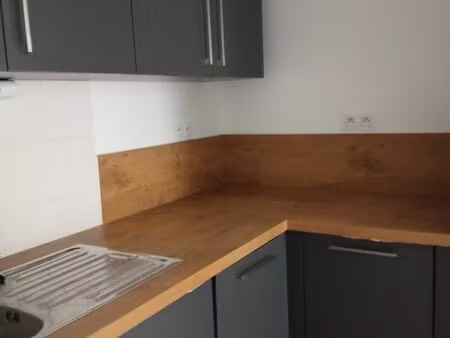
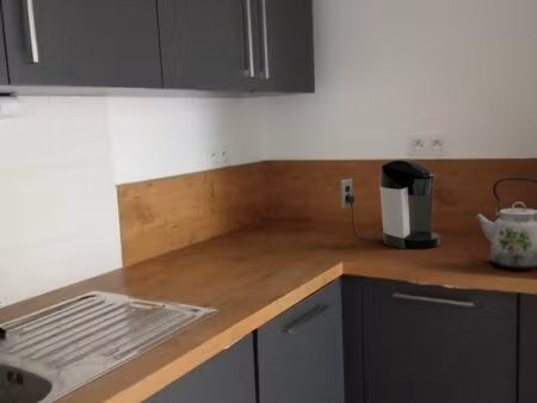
+ coffee maker (397, 203)
+ kettle (508, 221)
